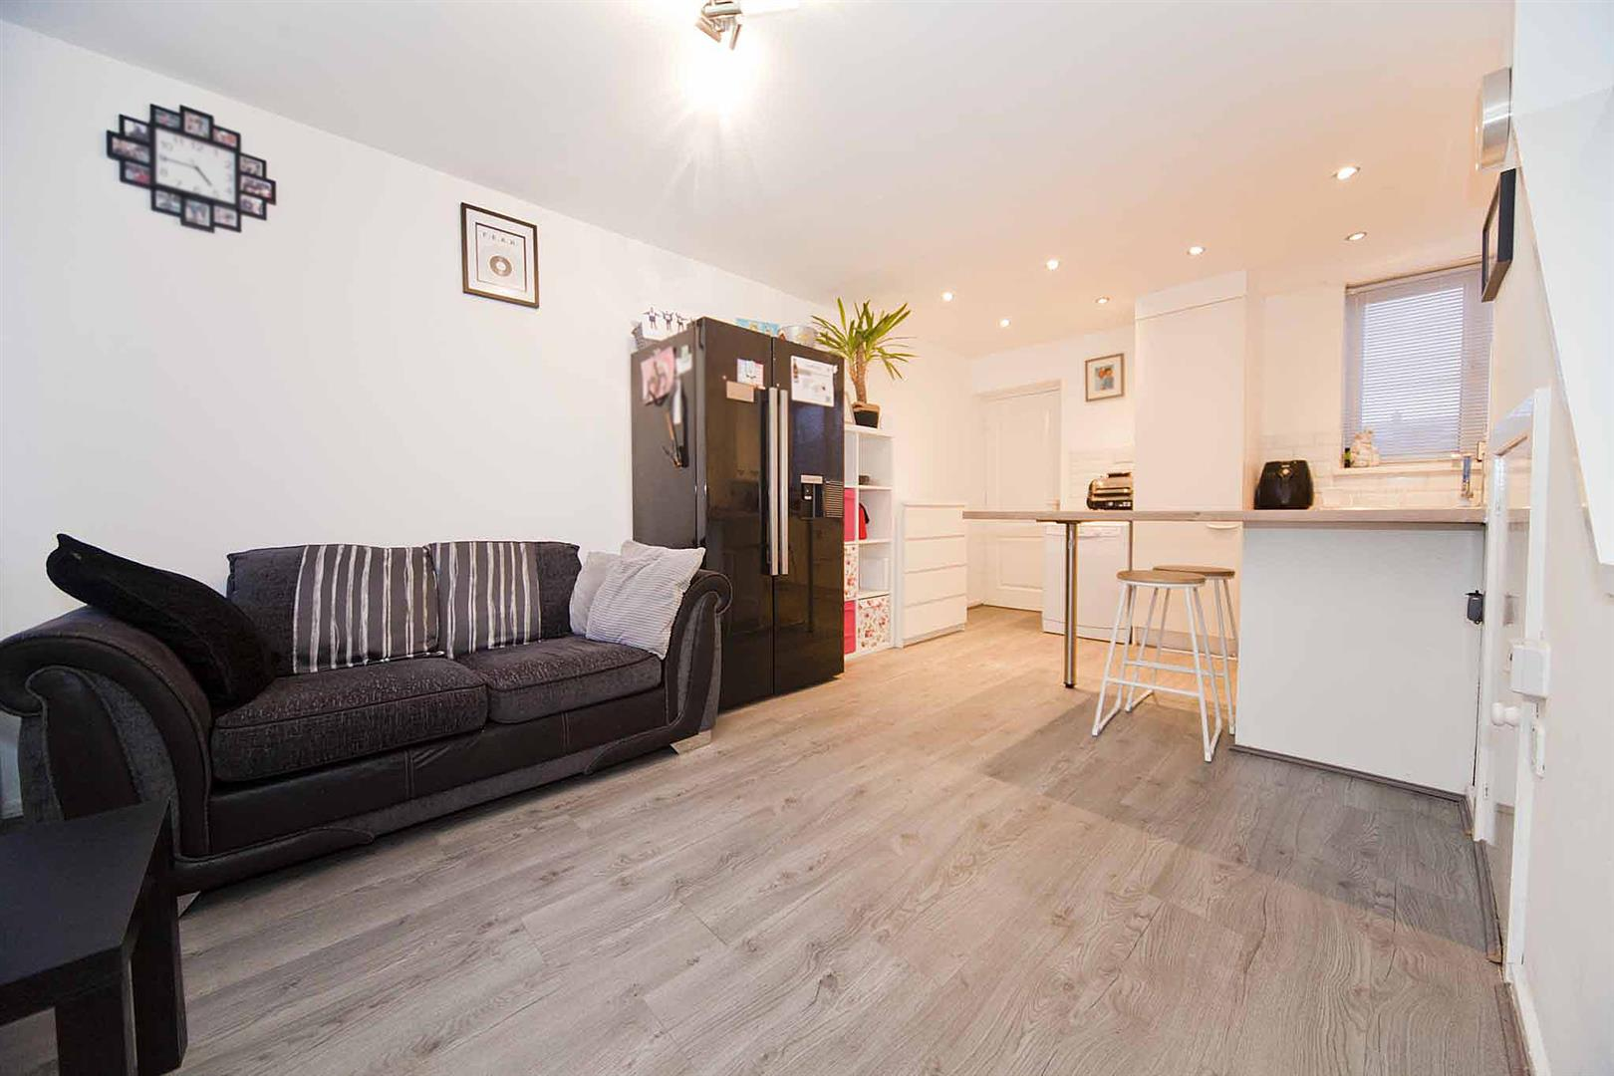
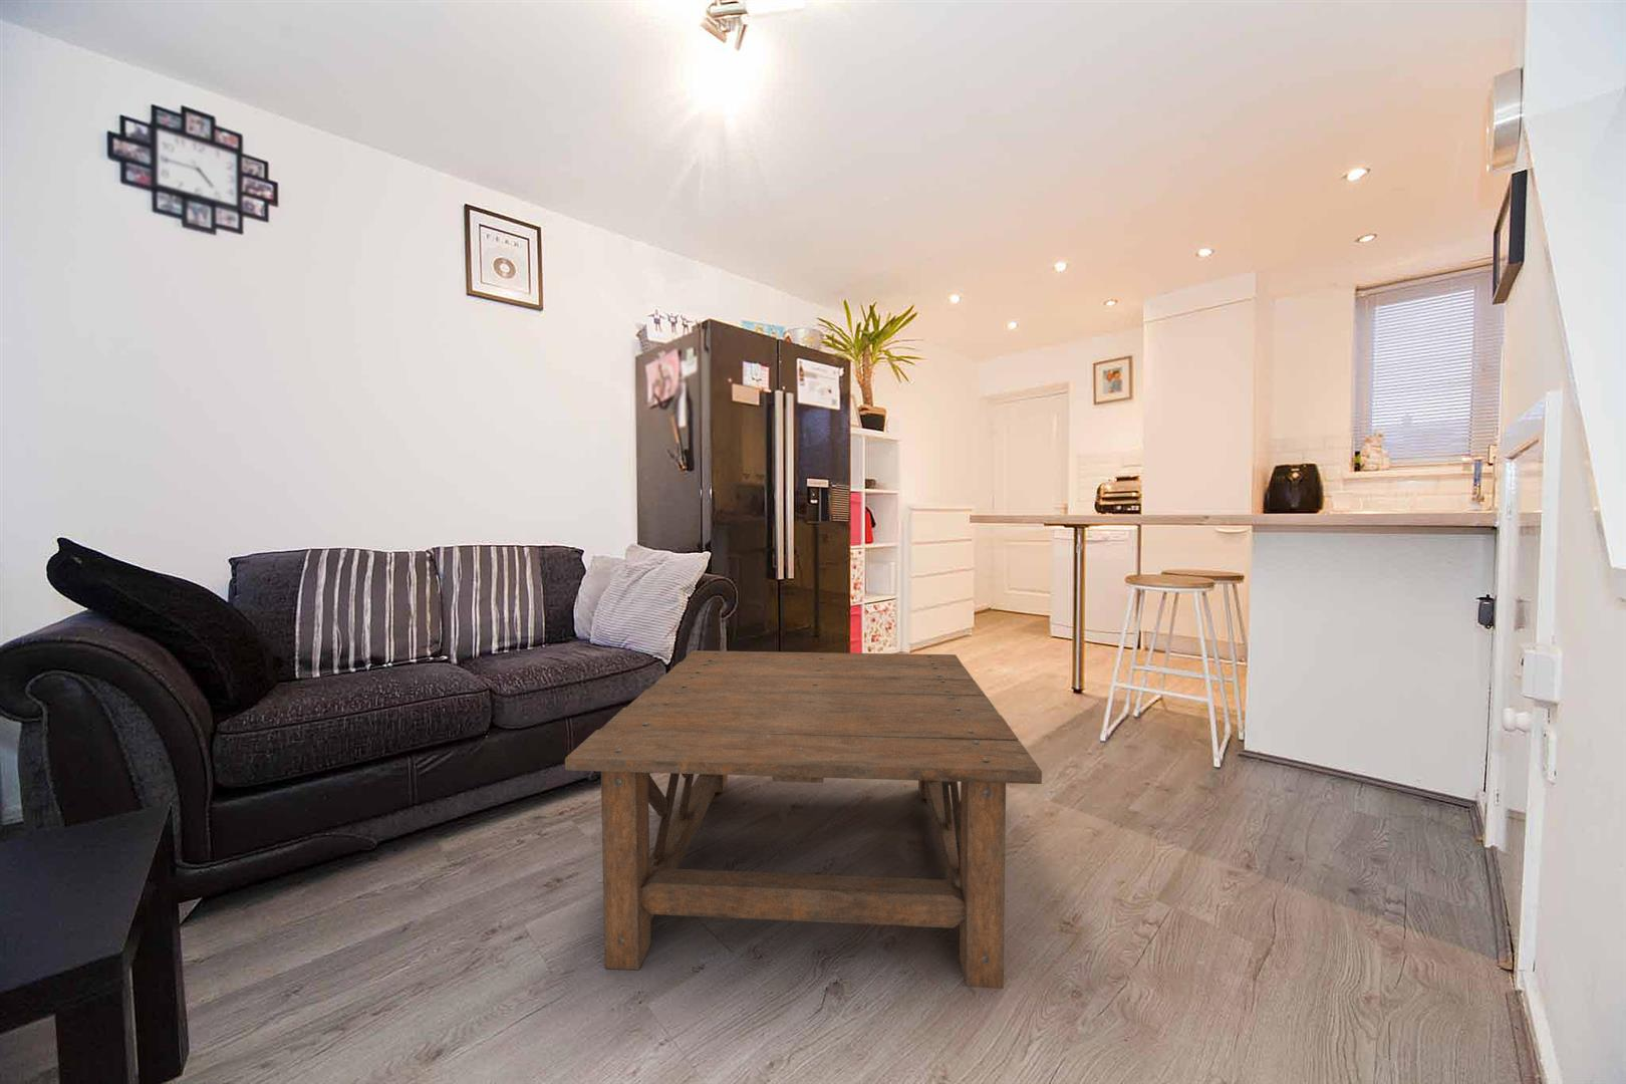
+ coffee table (813, 774)
